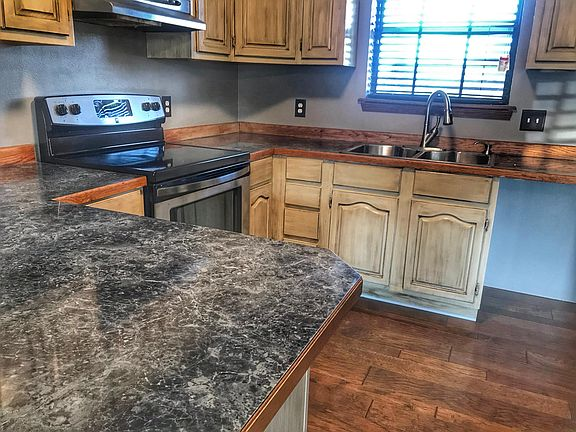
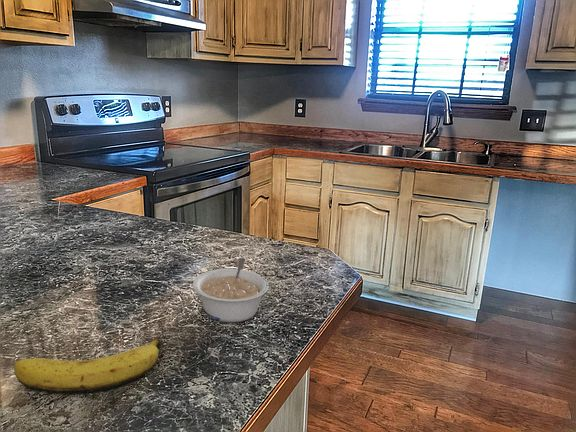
+ banana (102, 359)
+ legume (229, 292)
